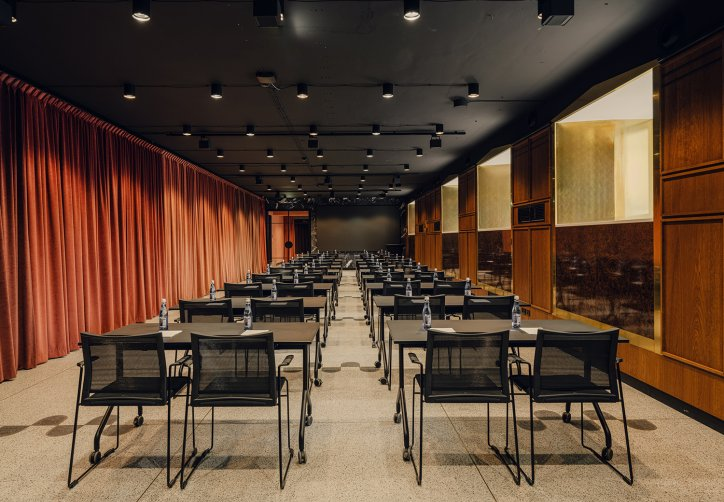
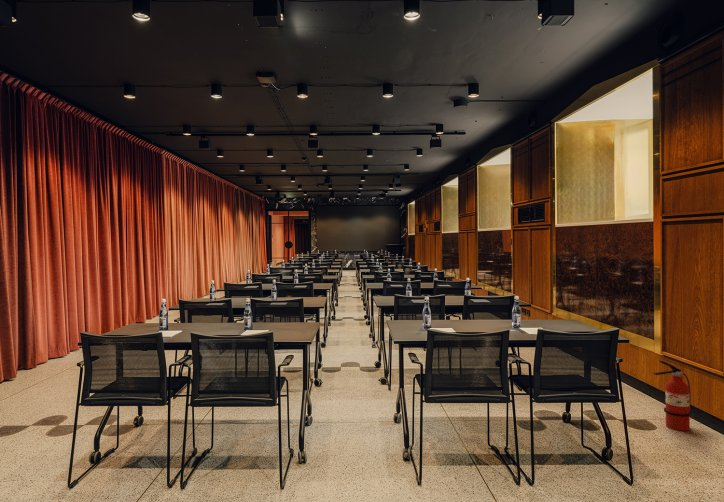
+ fire extinguisher (672, 393)
